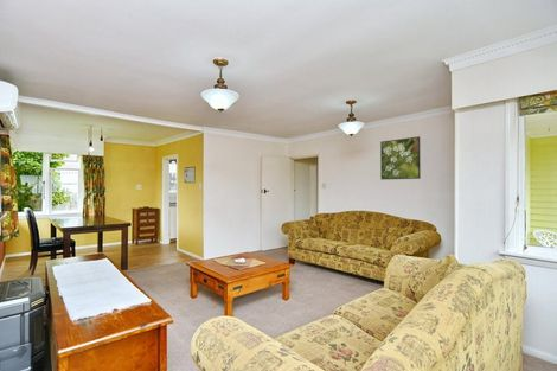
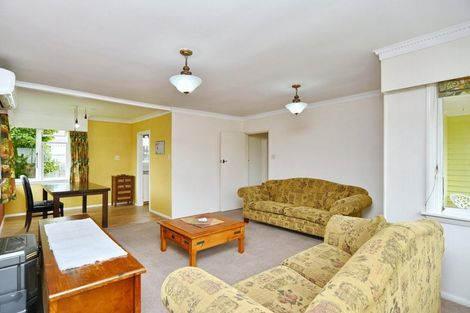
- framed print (399, 159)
